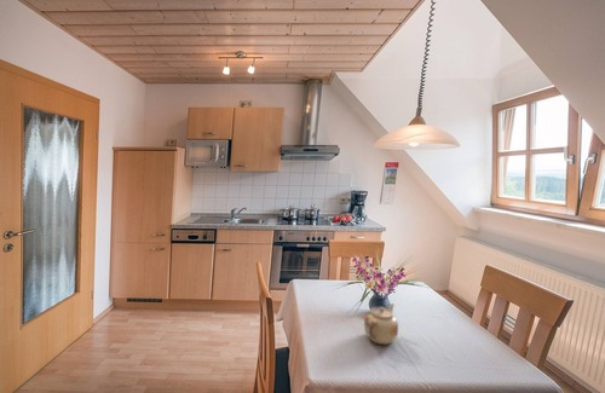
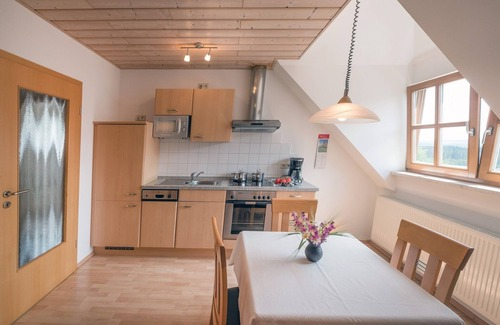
- teapot (380, 322)
